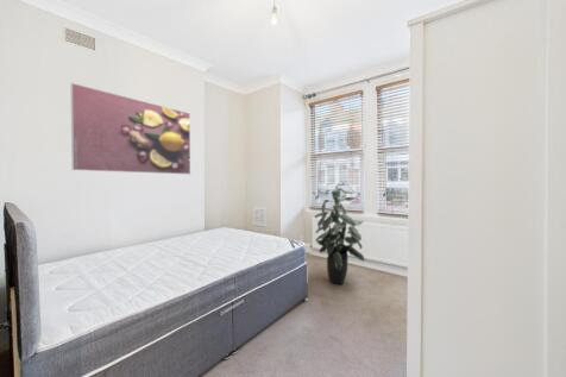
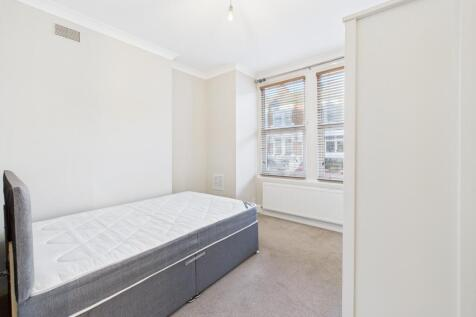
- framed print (140, 137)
- indoor plant (339, 233)
